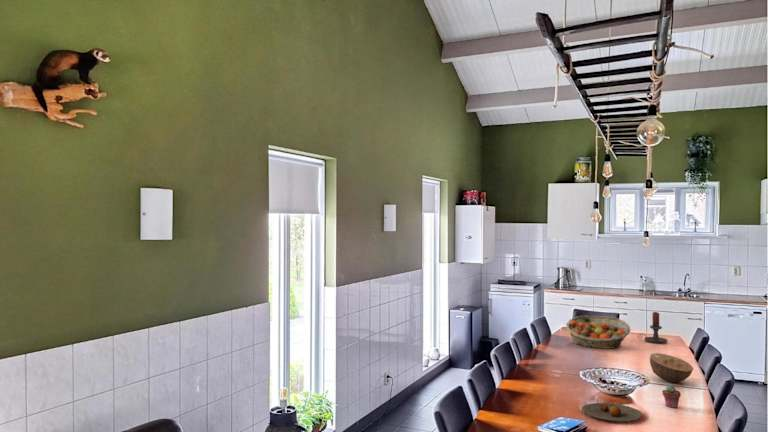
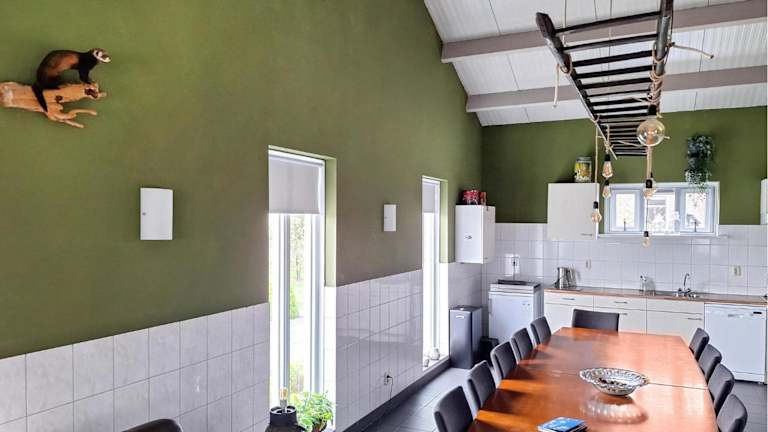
- potted succulent (671, 395)
- candle holder (652, 326)
- bowl (671, 369)
- fruit basket (597, 331)
- plate (611, 408)
